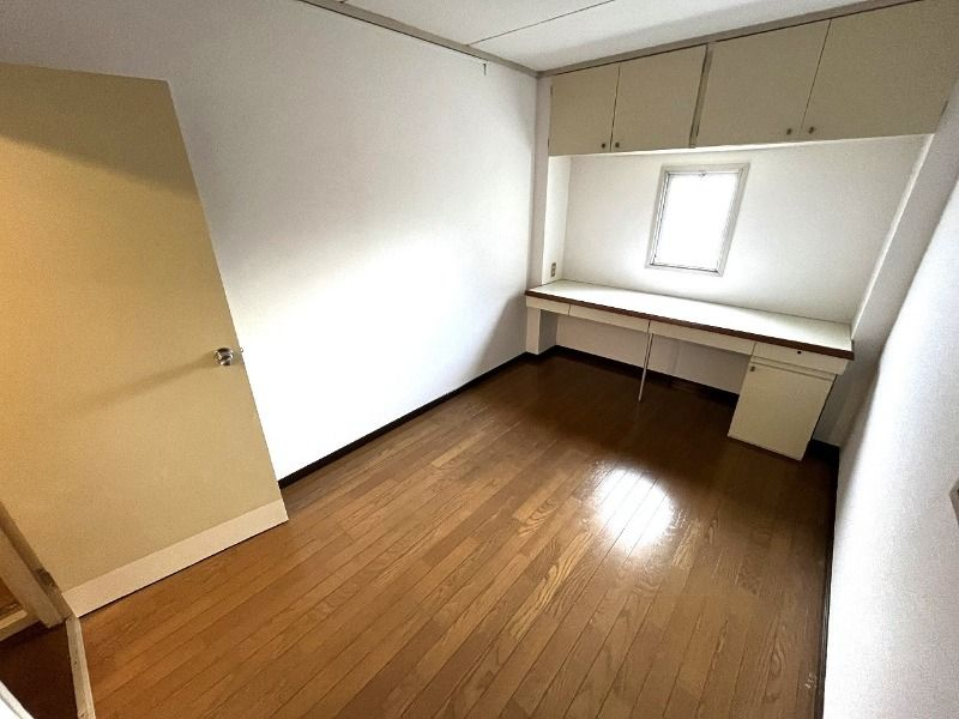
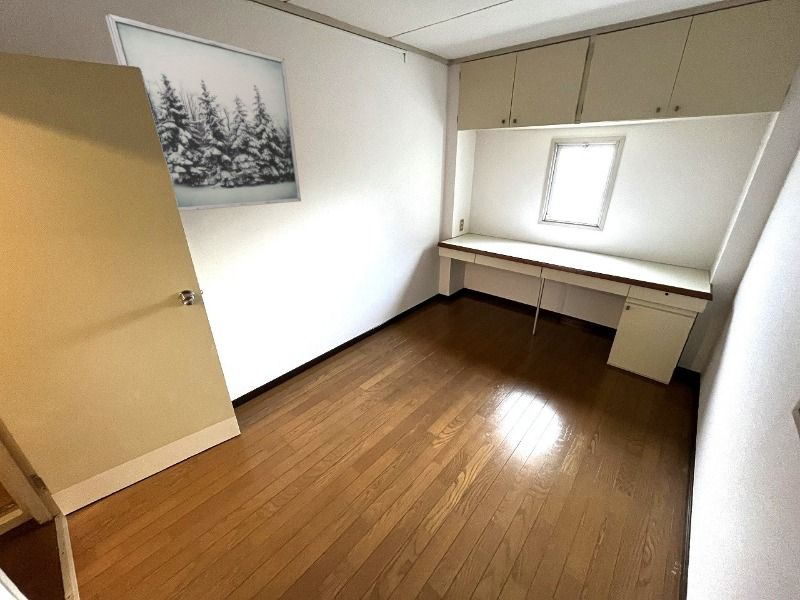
+ wall art (226, 130)
